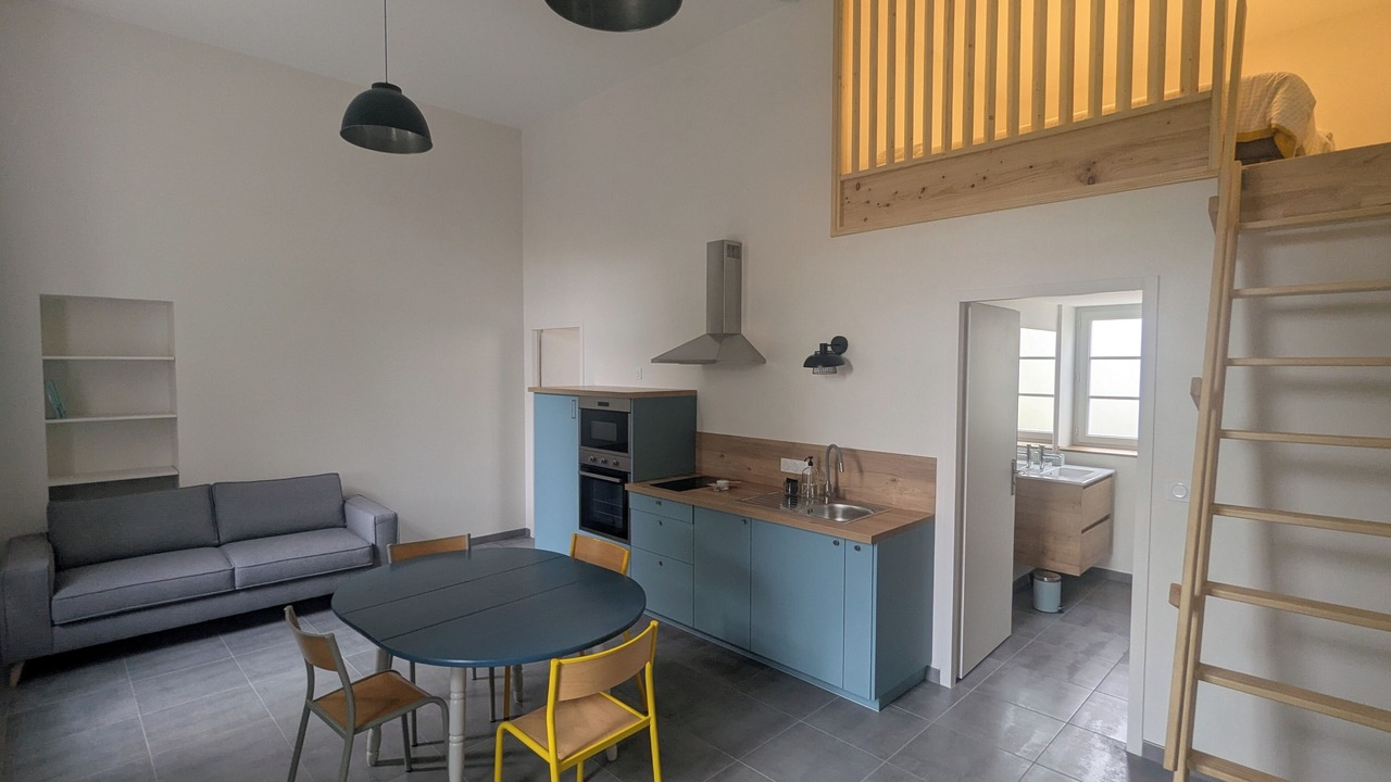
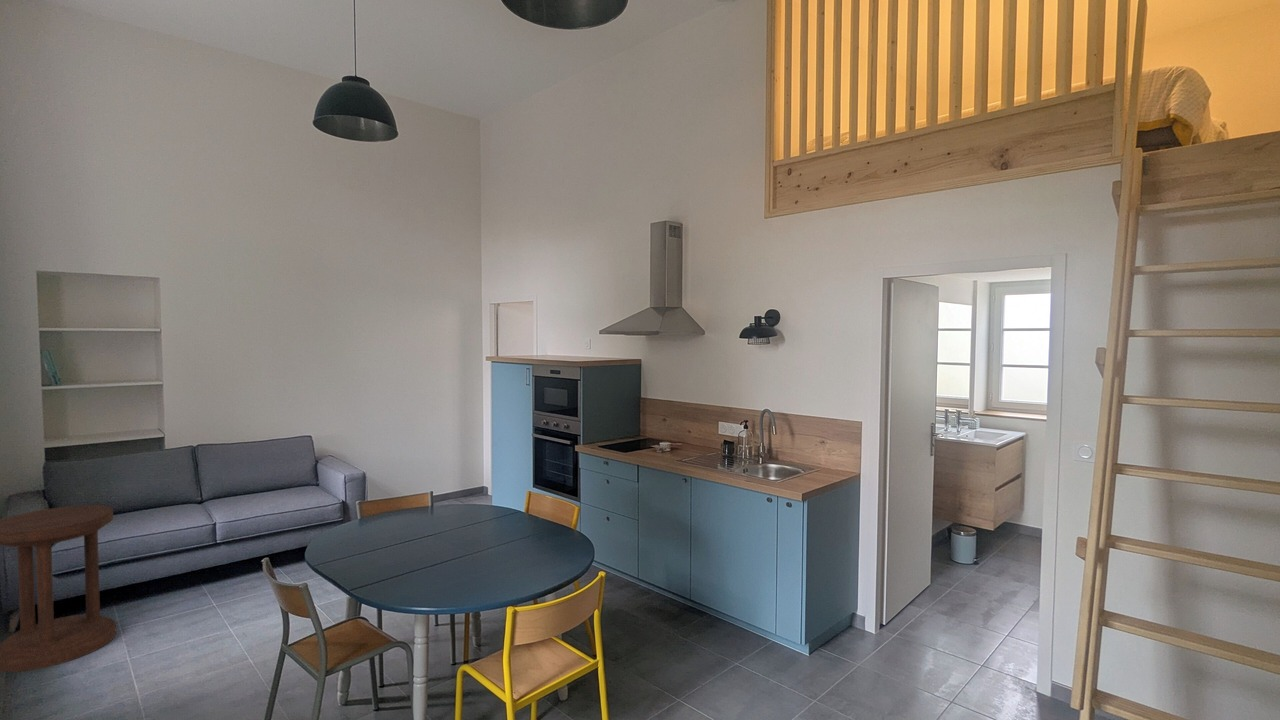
+ side table (52, 582)
